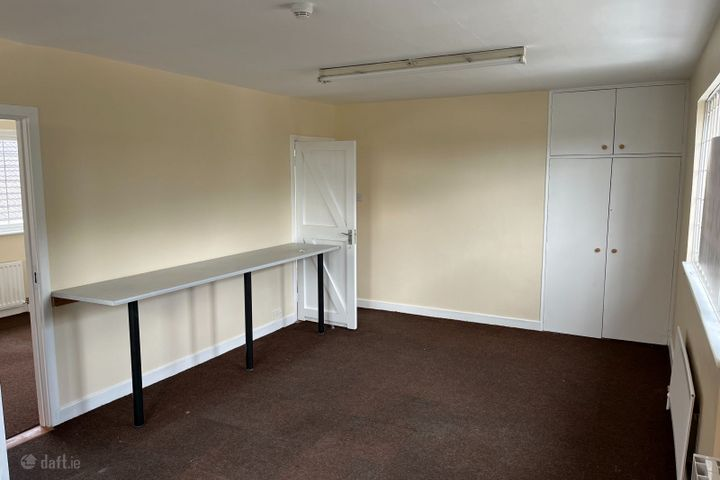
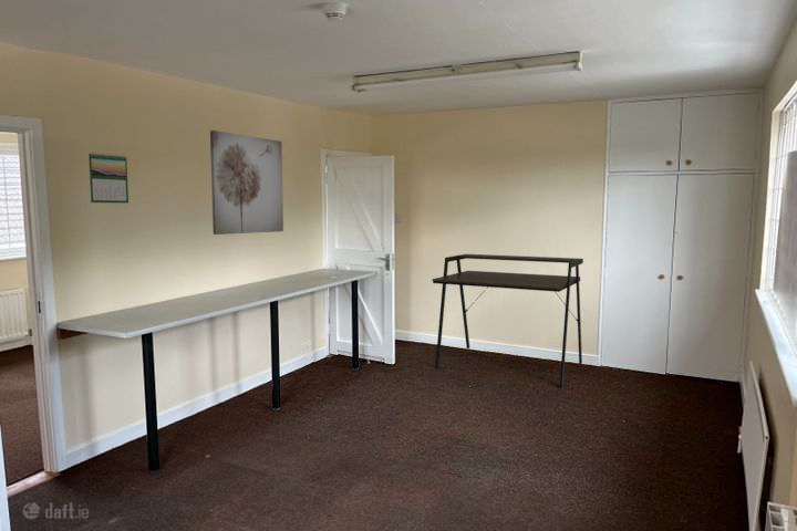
+ wall art (249, 185)
+ desk (508, 288)
+ calendar (108, 178)
